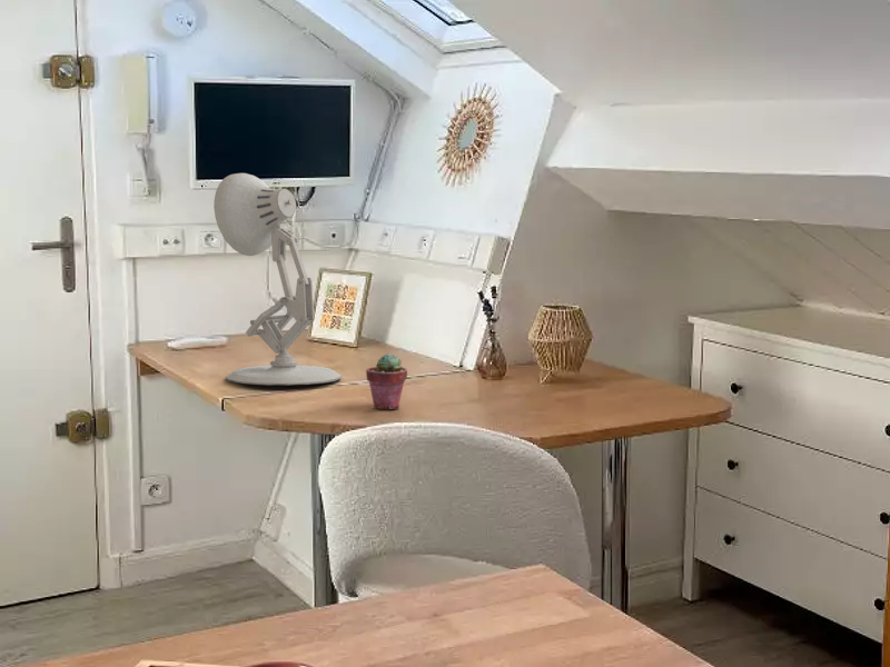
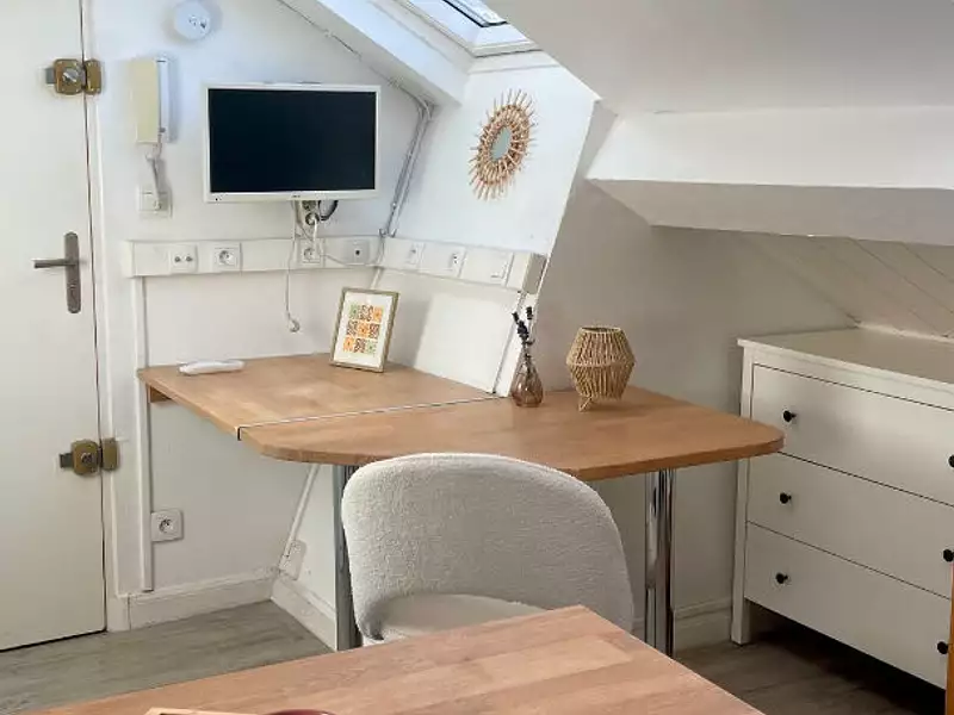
- desk lamp (279, 273)
- potted succulent (386, 379)
